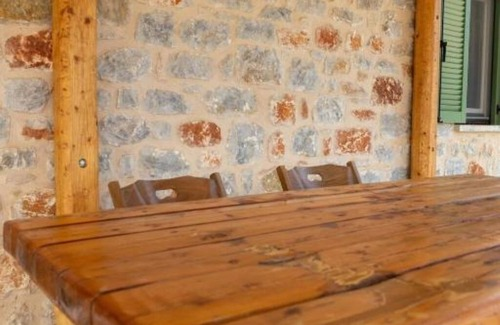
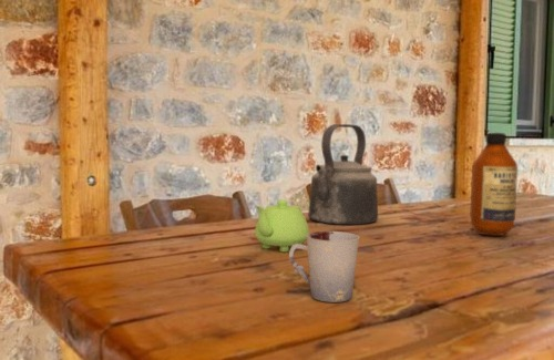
+ bottle (493, 184)
+ cup (322, 265)
+ kettle (340, 172)
+ teapot (279, 224)
